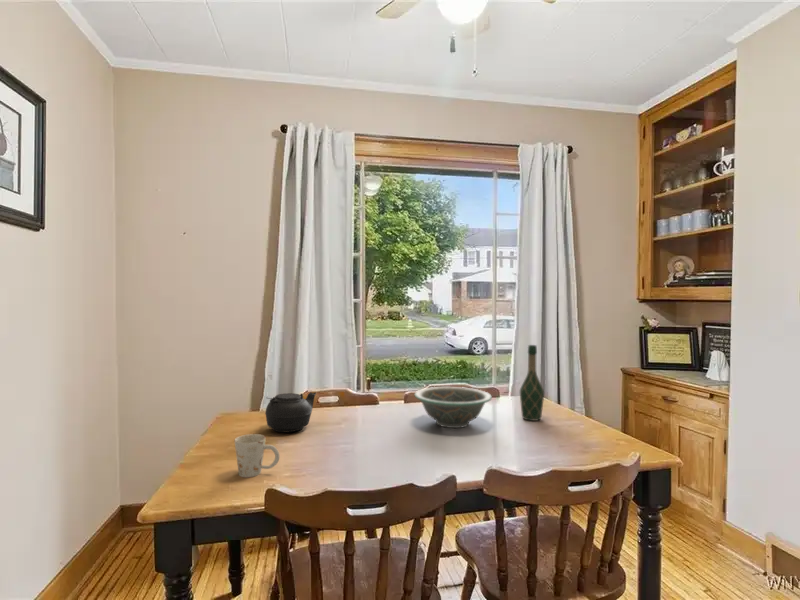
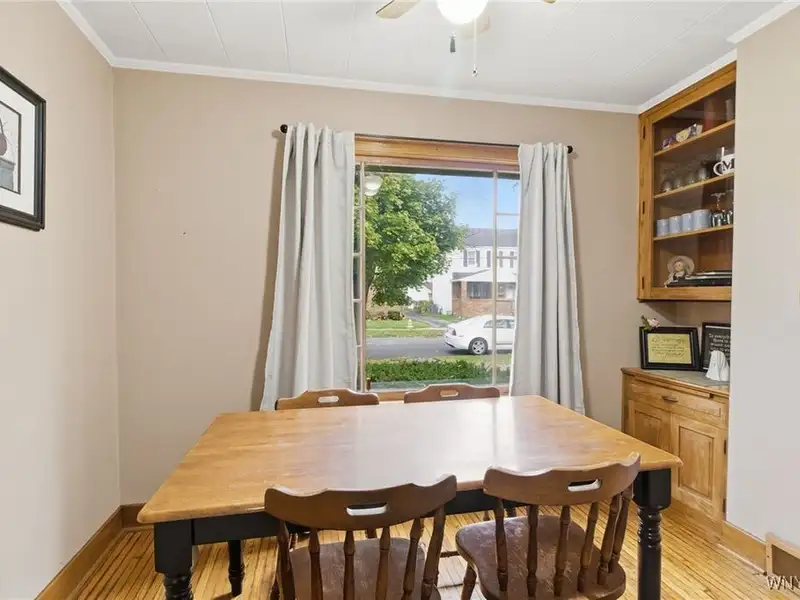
- mug (257, 456)
- decorative bowl (452, 408)
- teapot (292, 410)
- wine bottle (531, 382)
